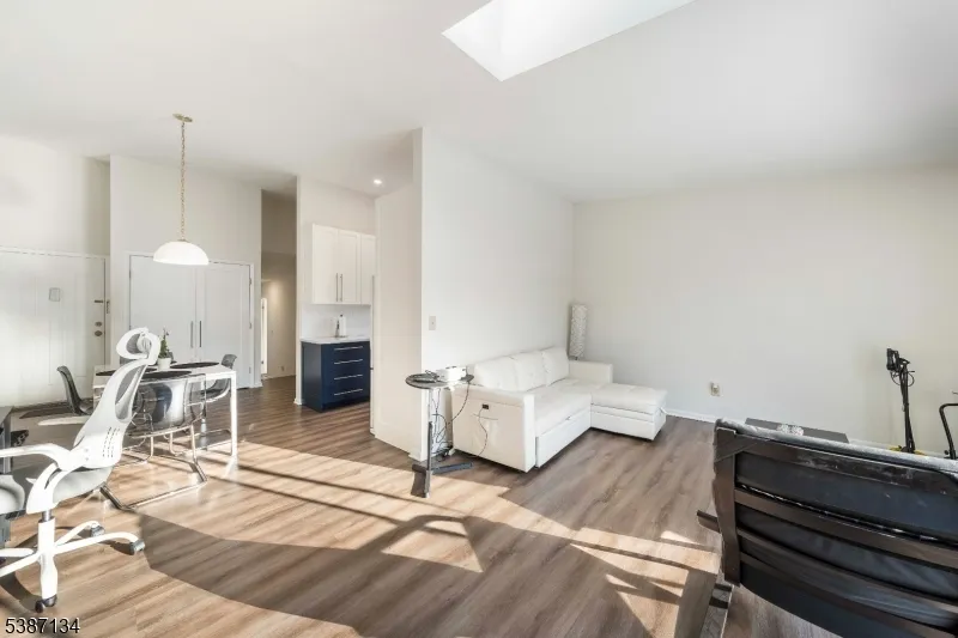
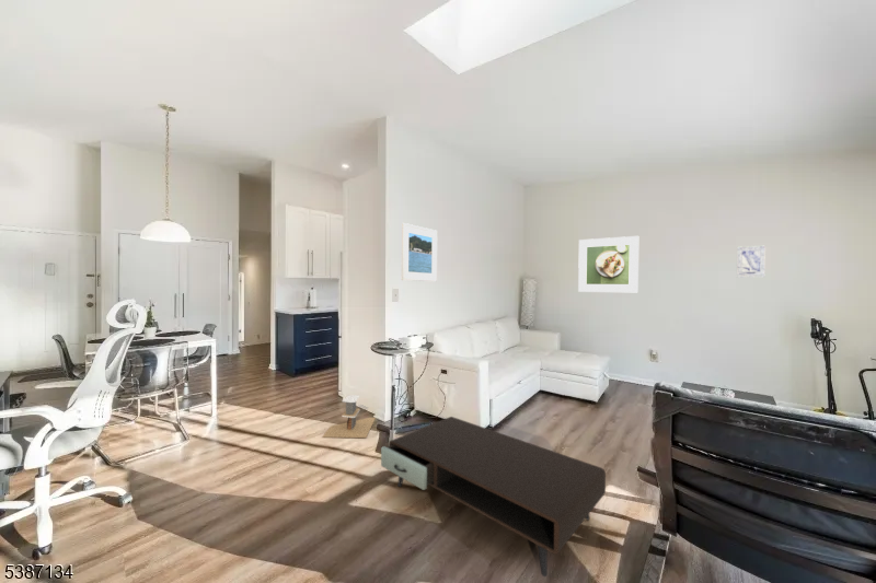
+ side table (350, 412)
+ coffee table (482, 481)
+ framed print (607, 265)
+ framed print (419, 254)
+ wall art (750, 261)
